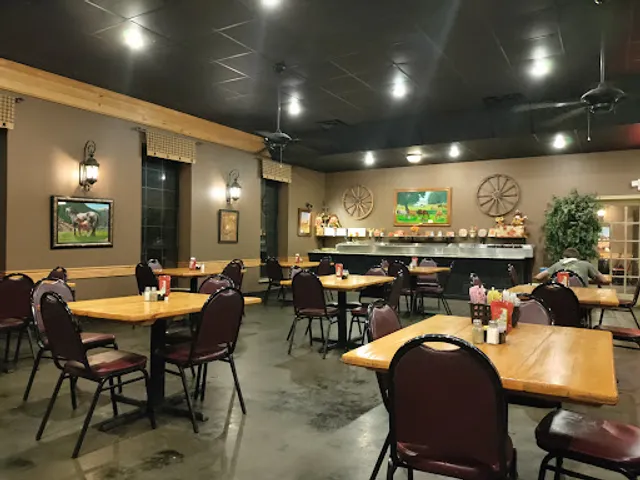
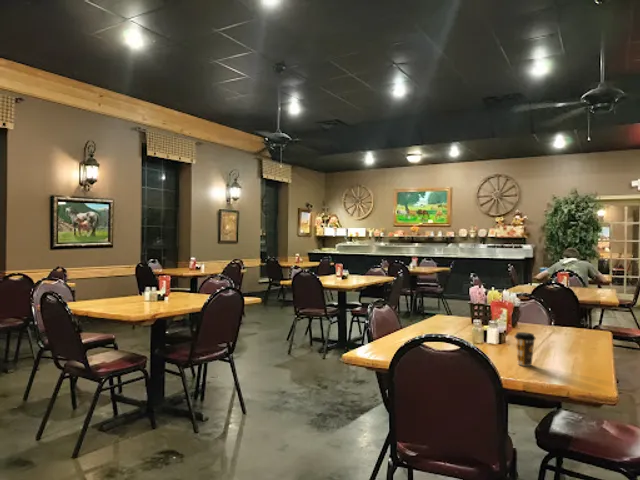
+ coffee cup (524, 349)
